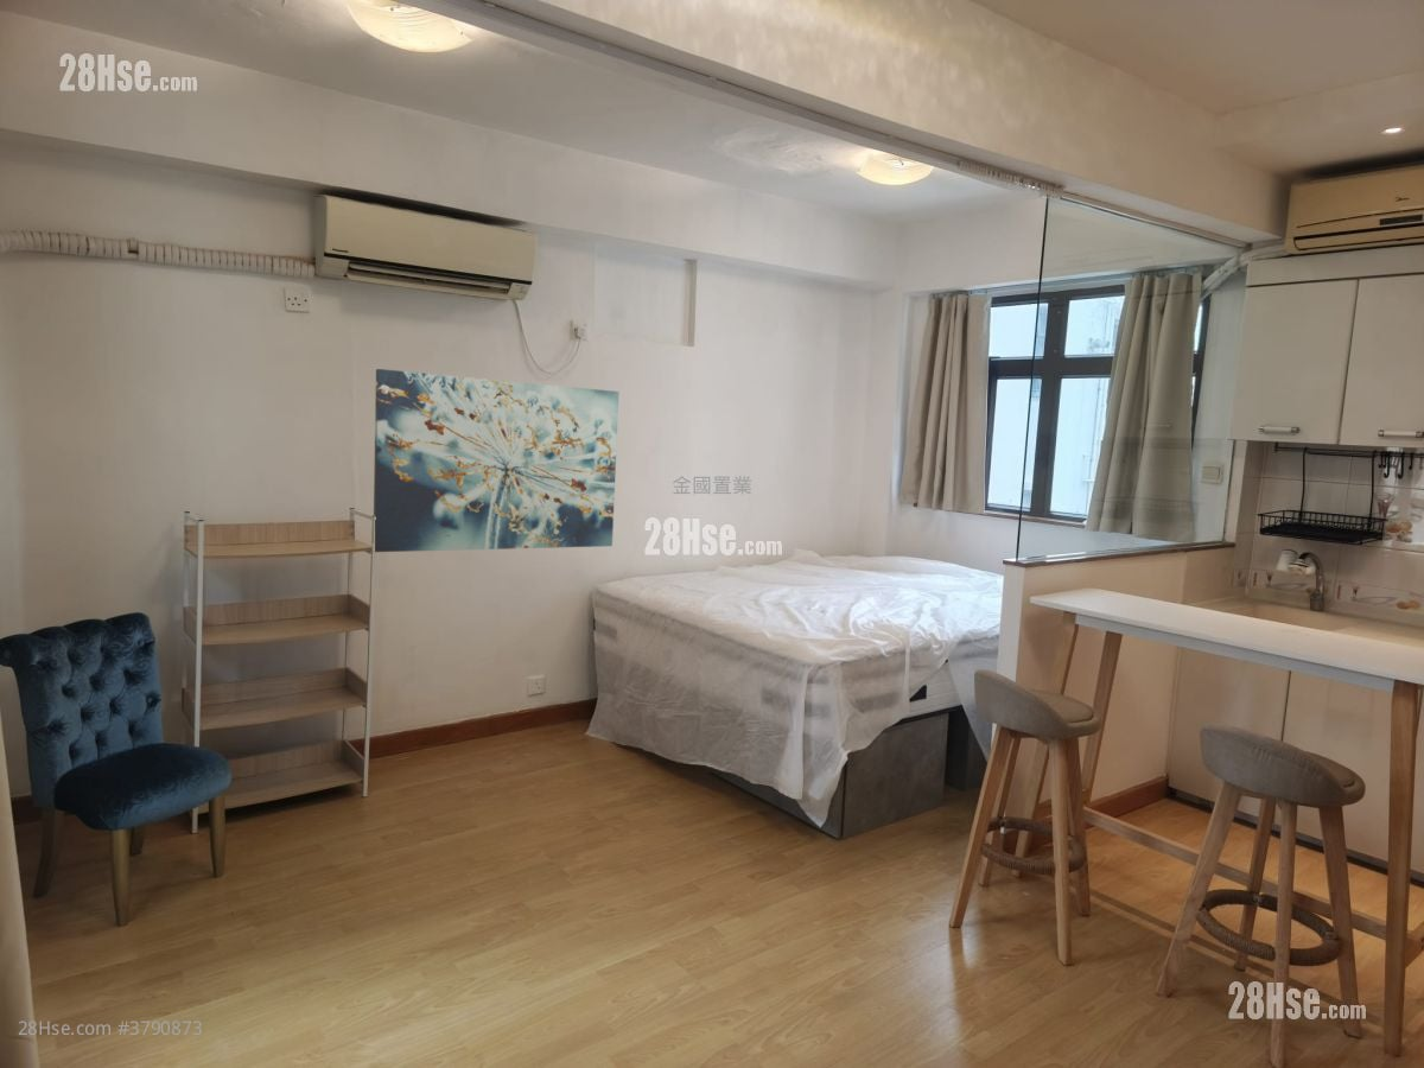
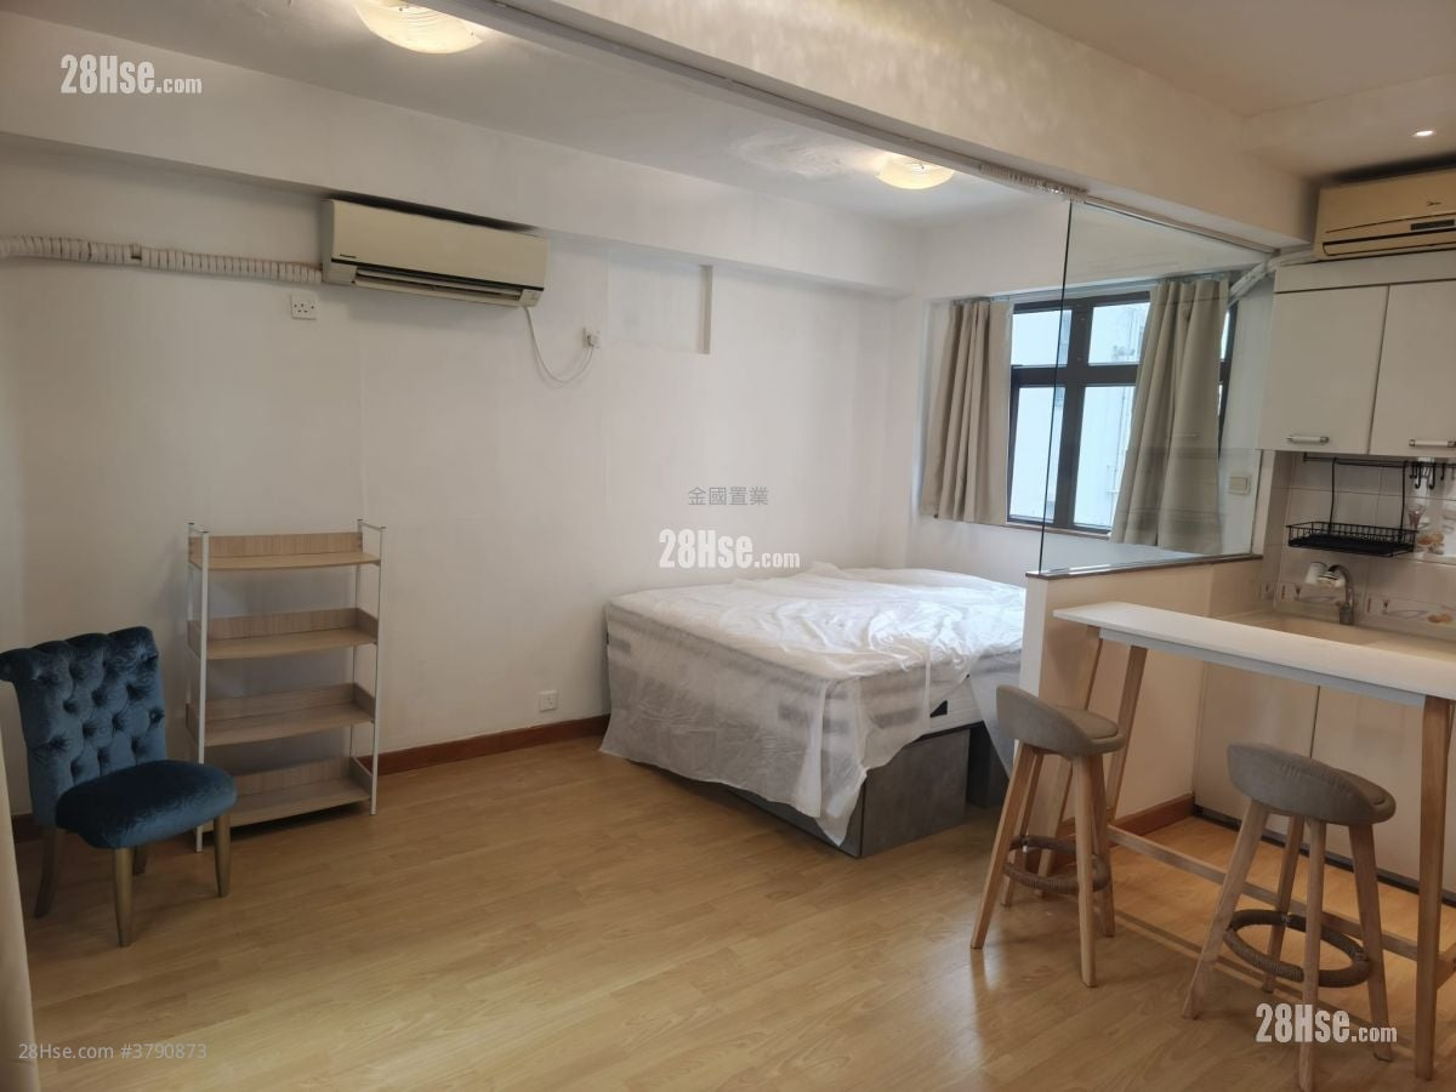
- wall art (504, 465)
